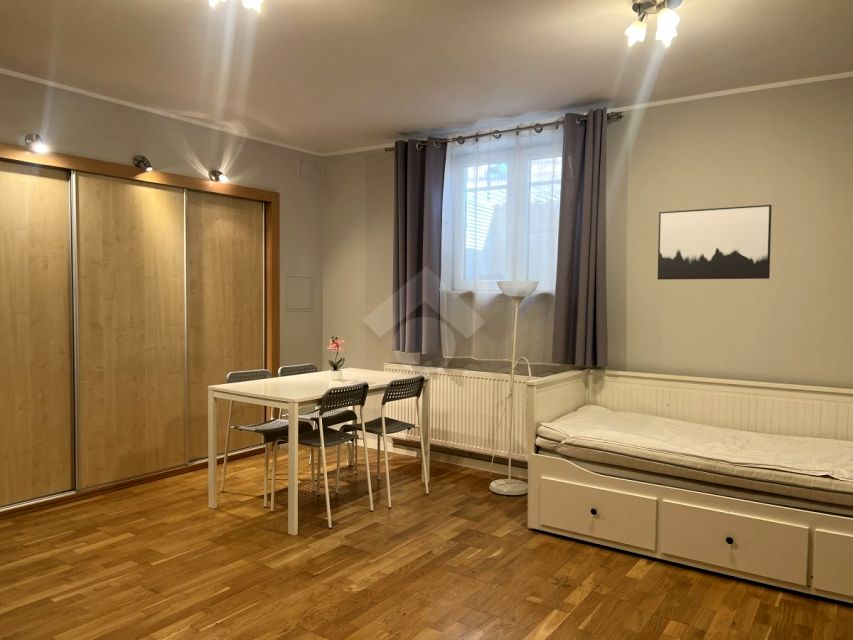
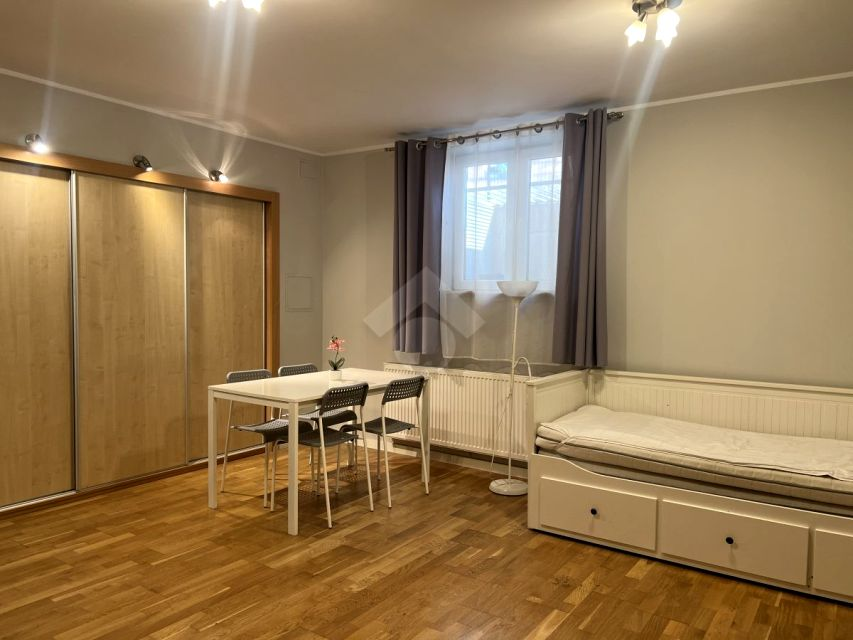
- wall art (711, 243)
